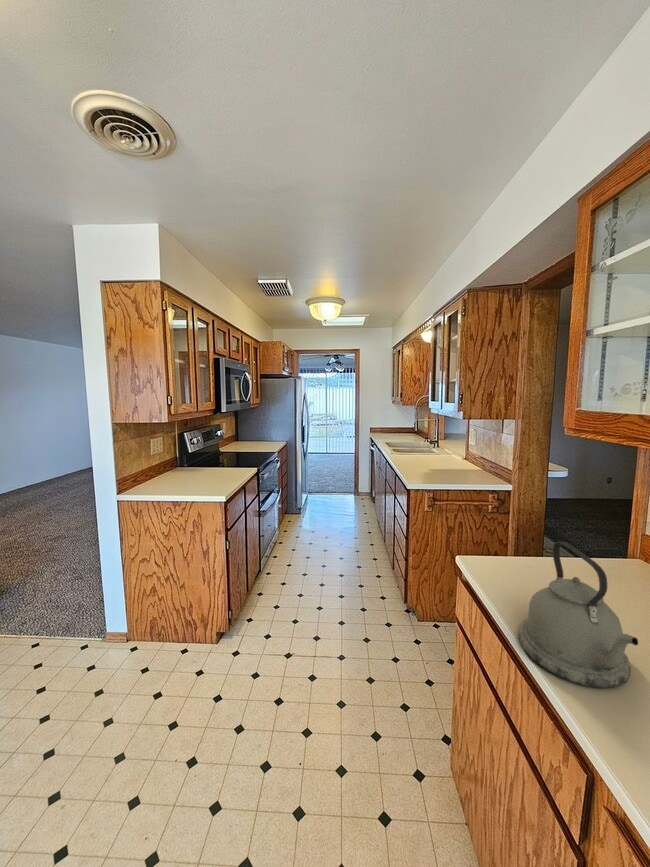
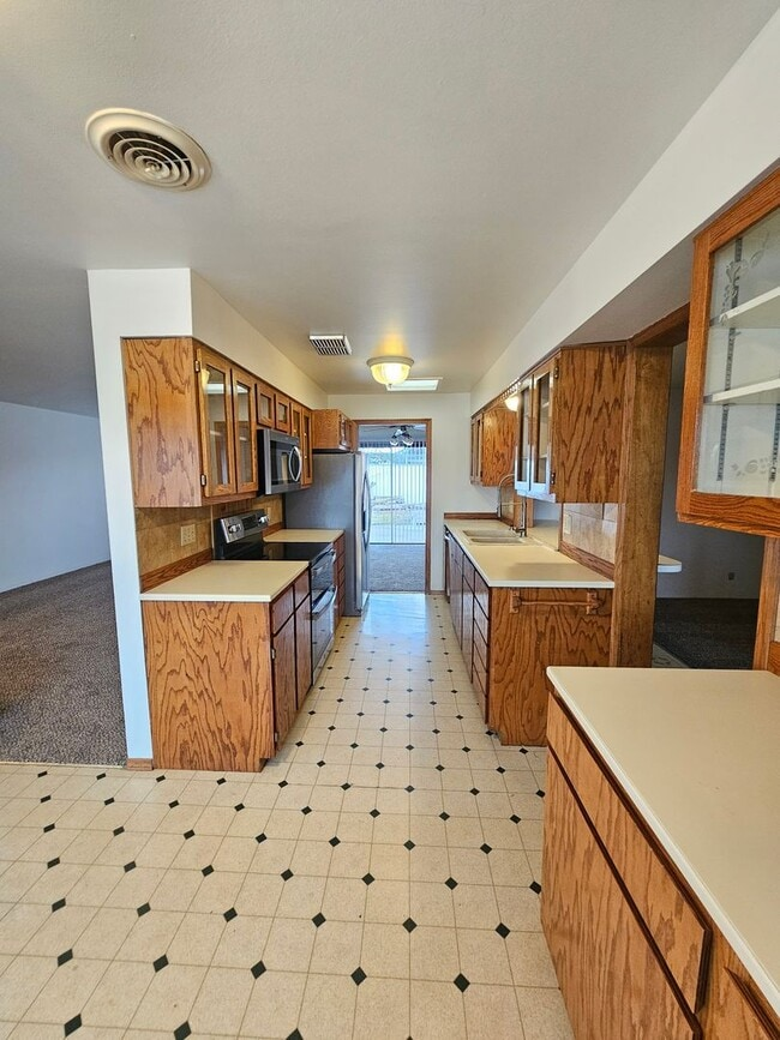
- kettle (580, 606)
